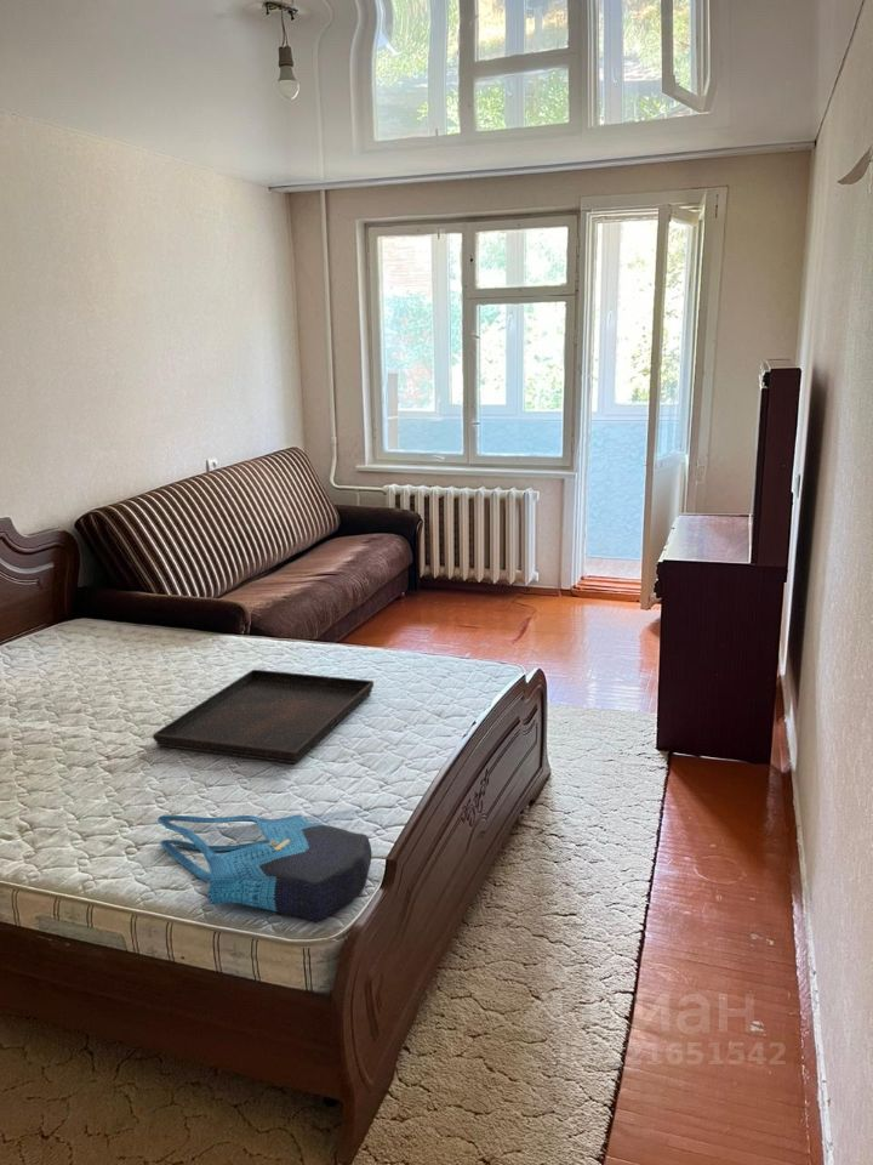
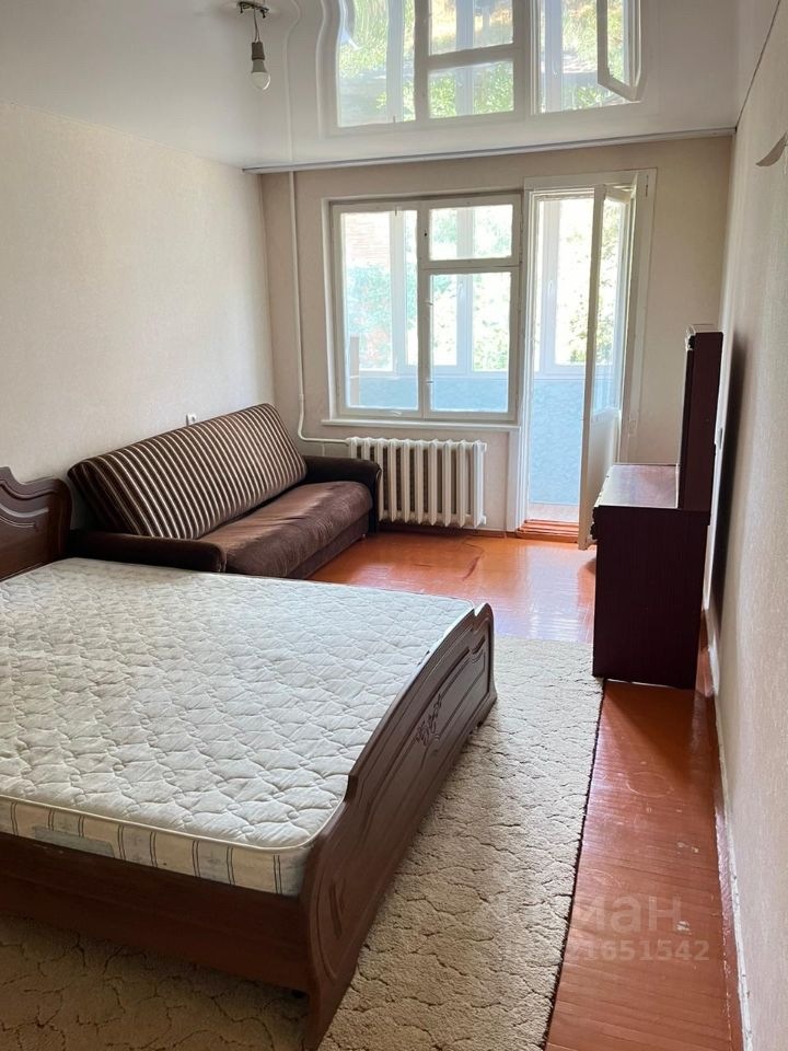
- tote bag (253, 853)
- serving tray (272, 711)
